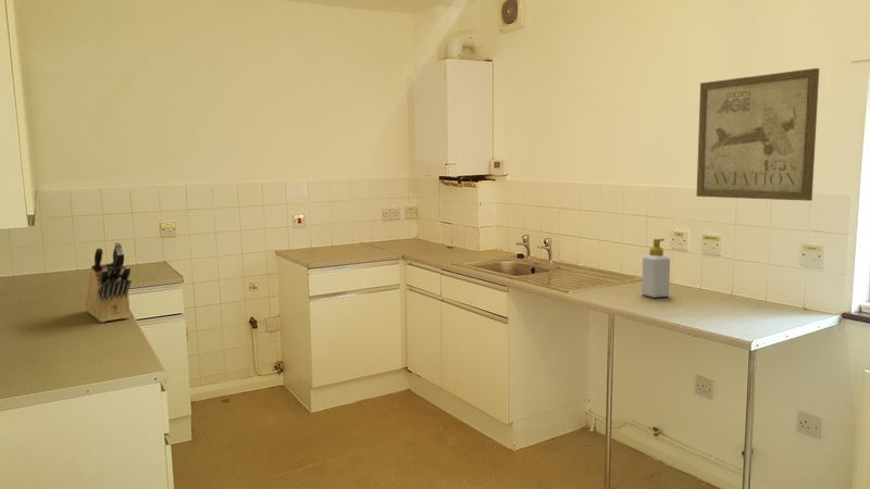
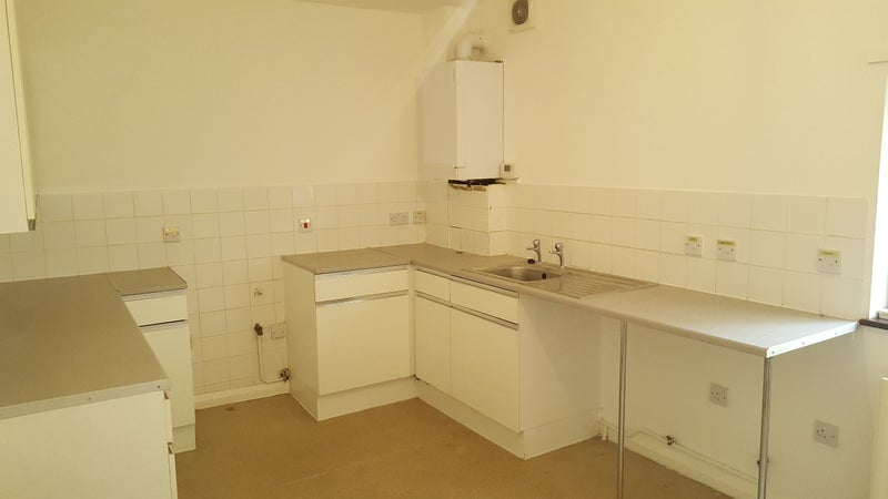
- knife block (107, 278)
- wall art (753, 138)
- soap bottle (656, 267)
